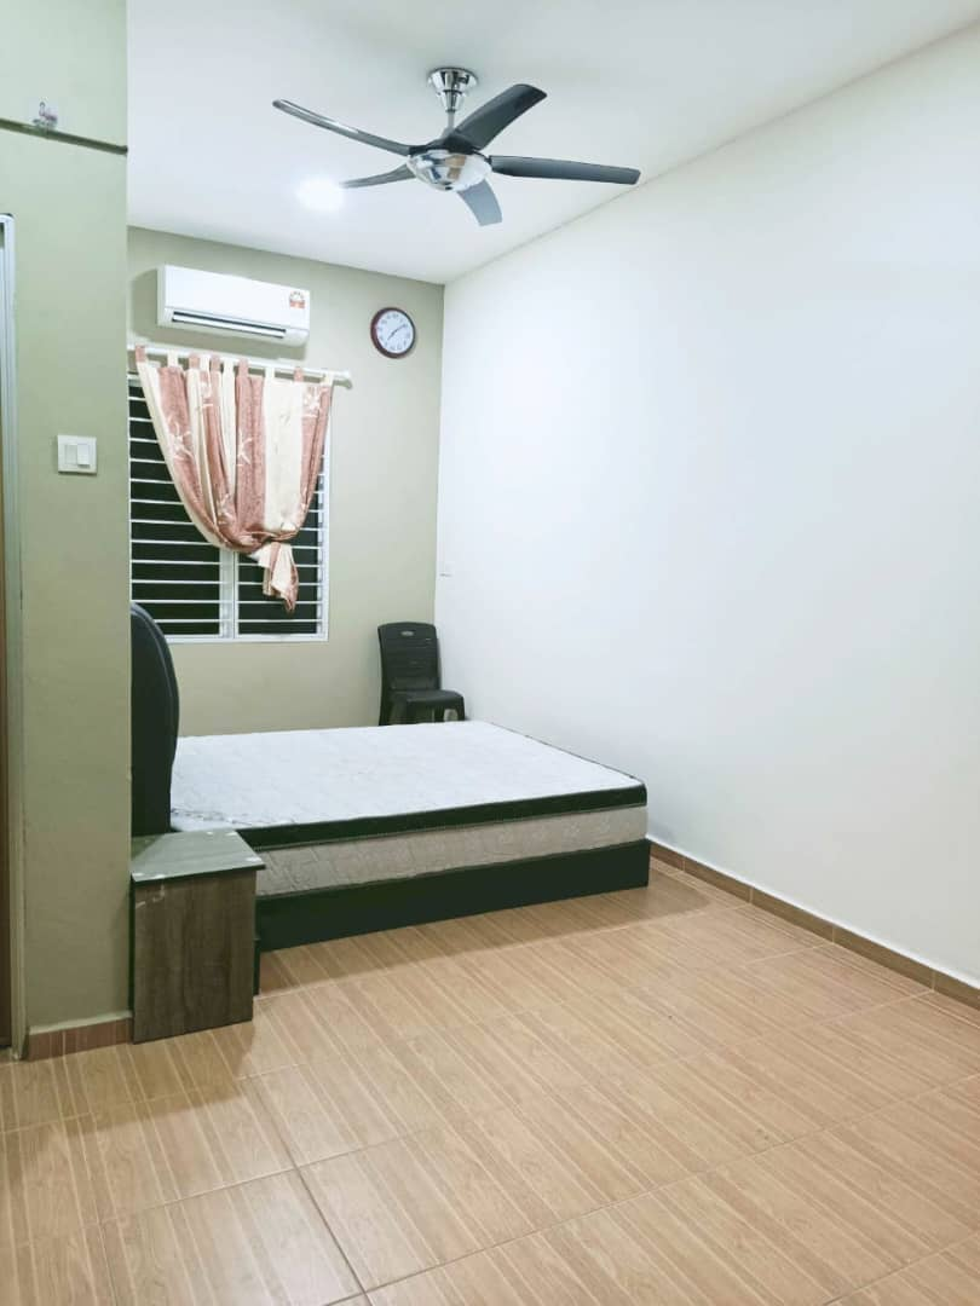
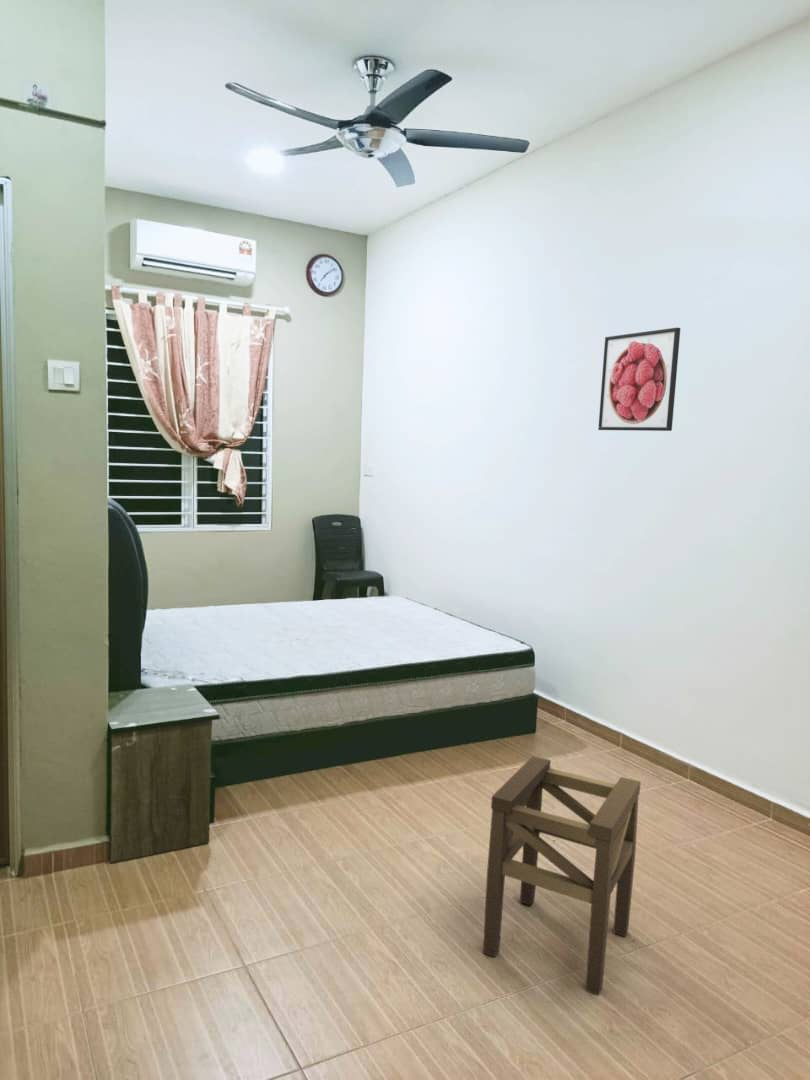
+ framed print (637, 381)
+ stool (563, 865)
